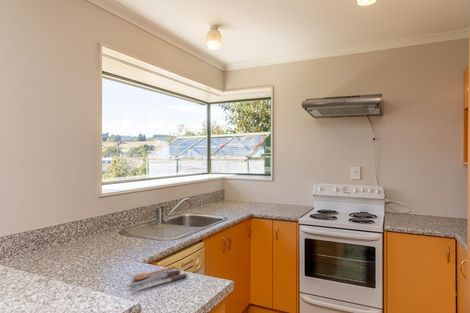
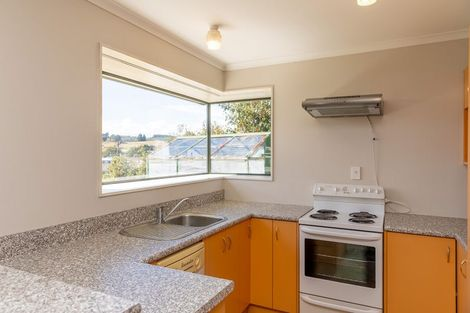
- spoon (153, 278)
